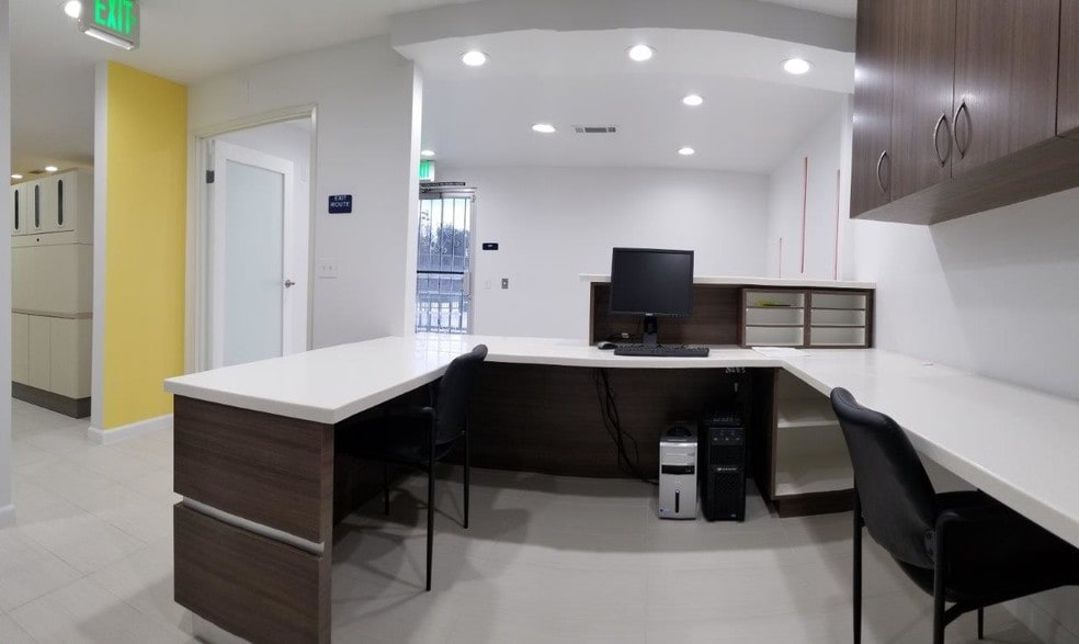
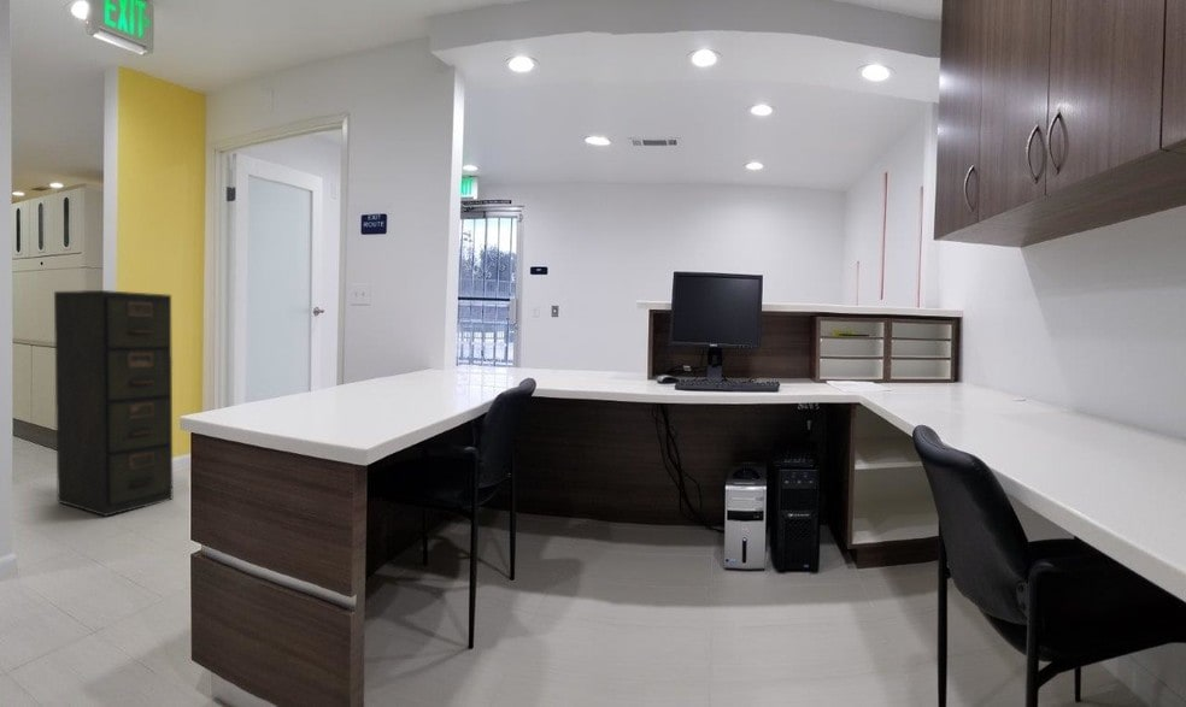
+ filing cabinet (116, 397)
